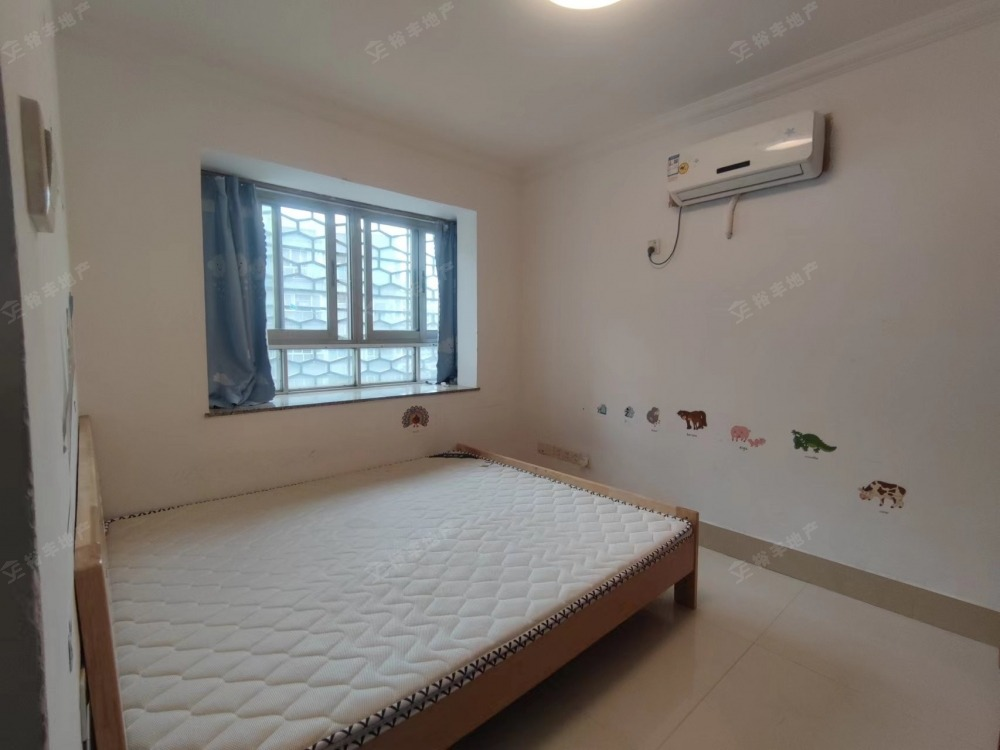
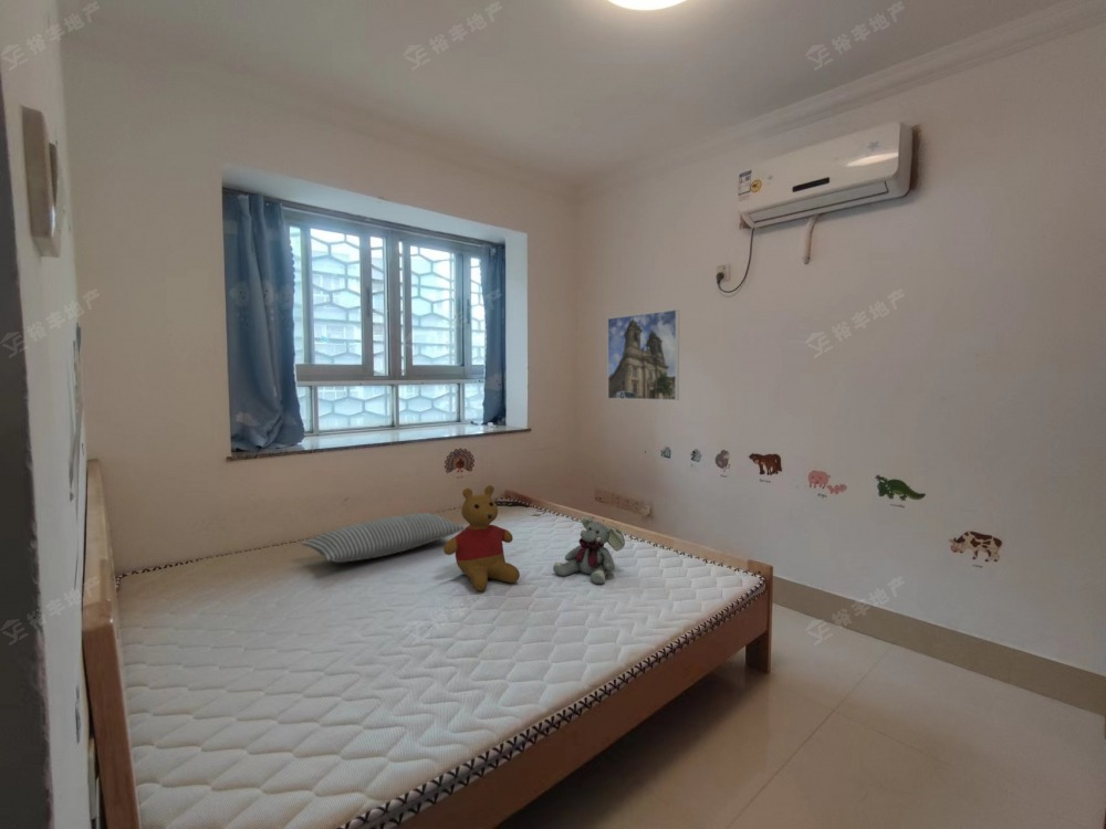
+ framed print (640, 357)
+ pillow (387, 535)
+ plush elephant (593, 546)
+ teddy bear (484, 534)
